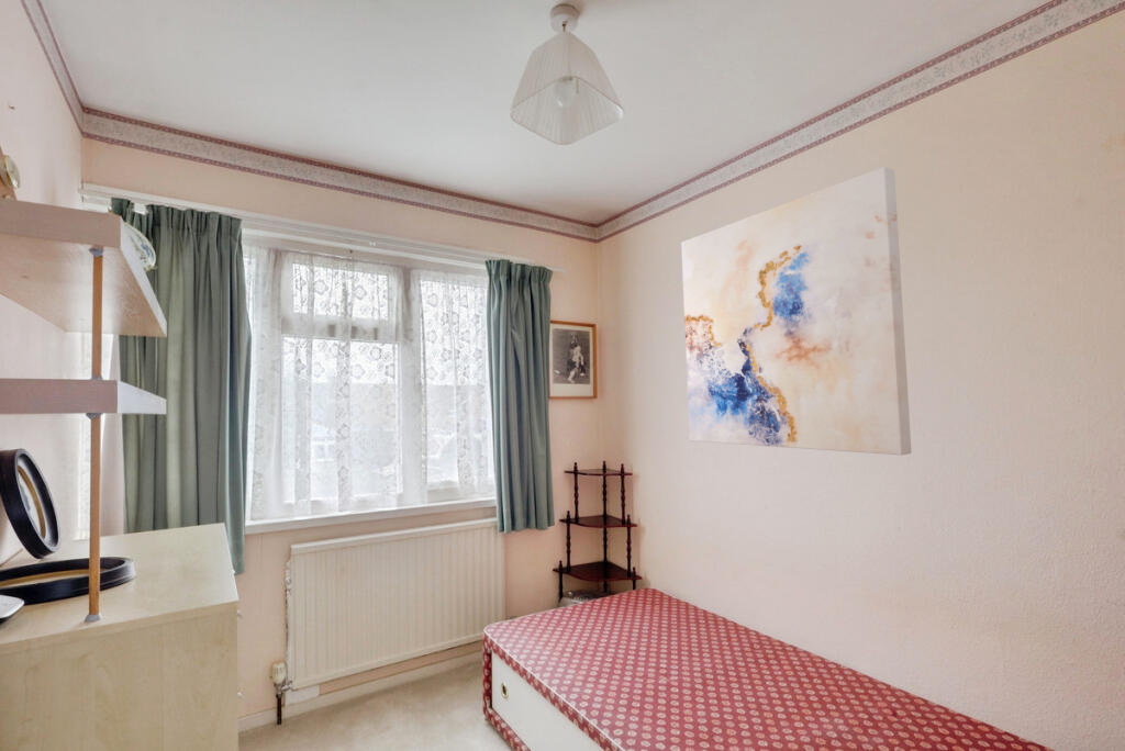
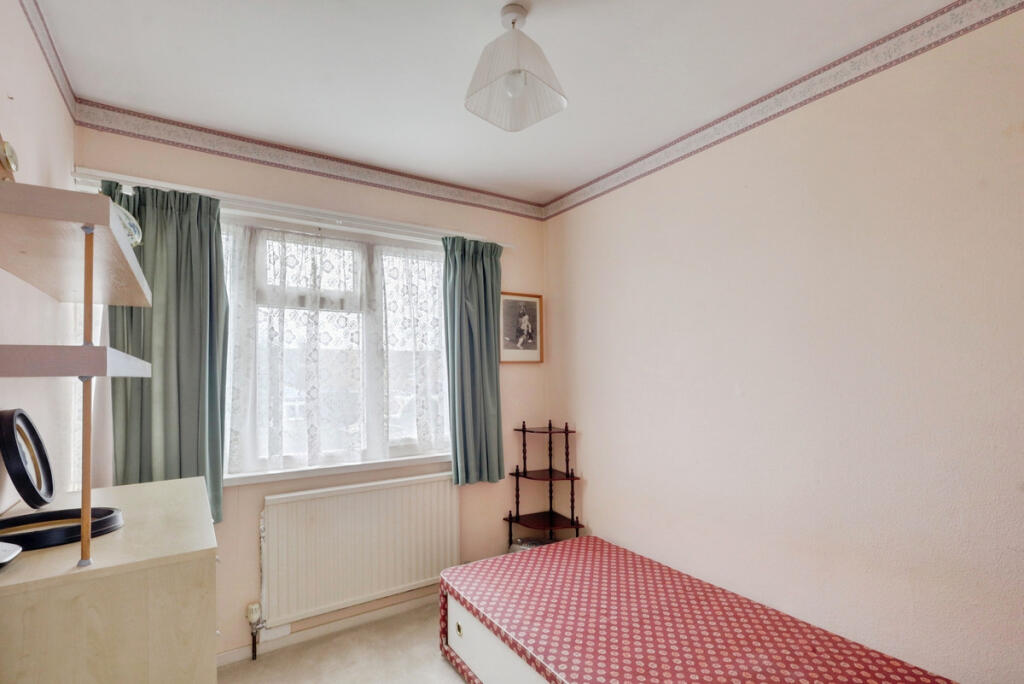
- wall art (775, 327)
